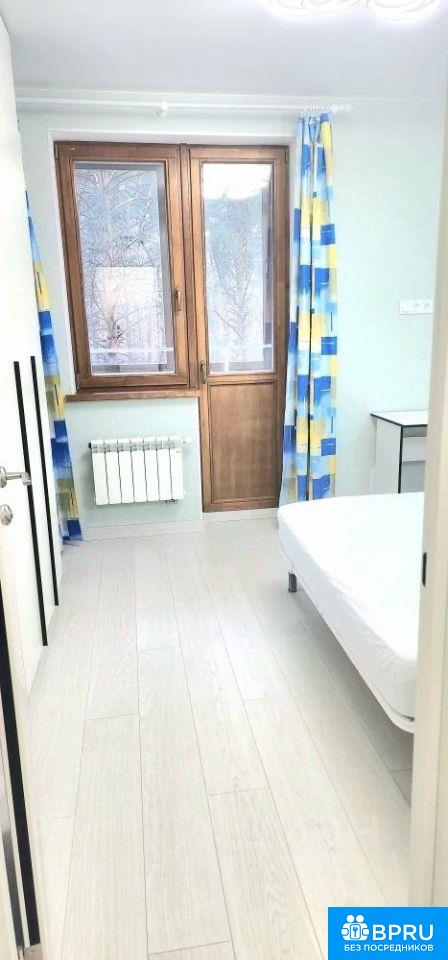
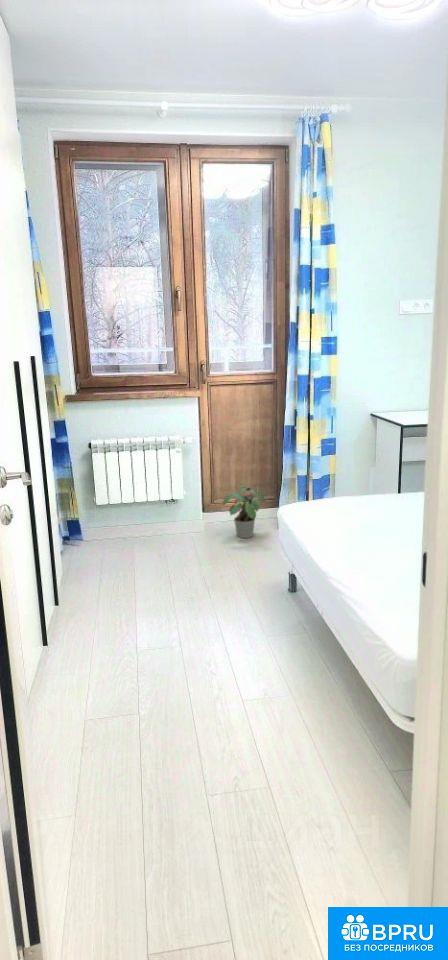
+ potted plant (244, 512)
